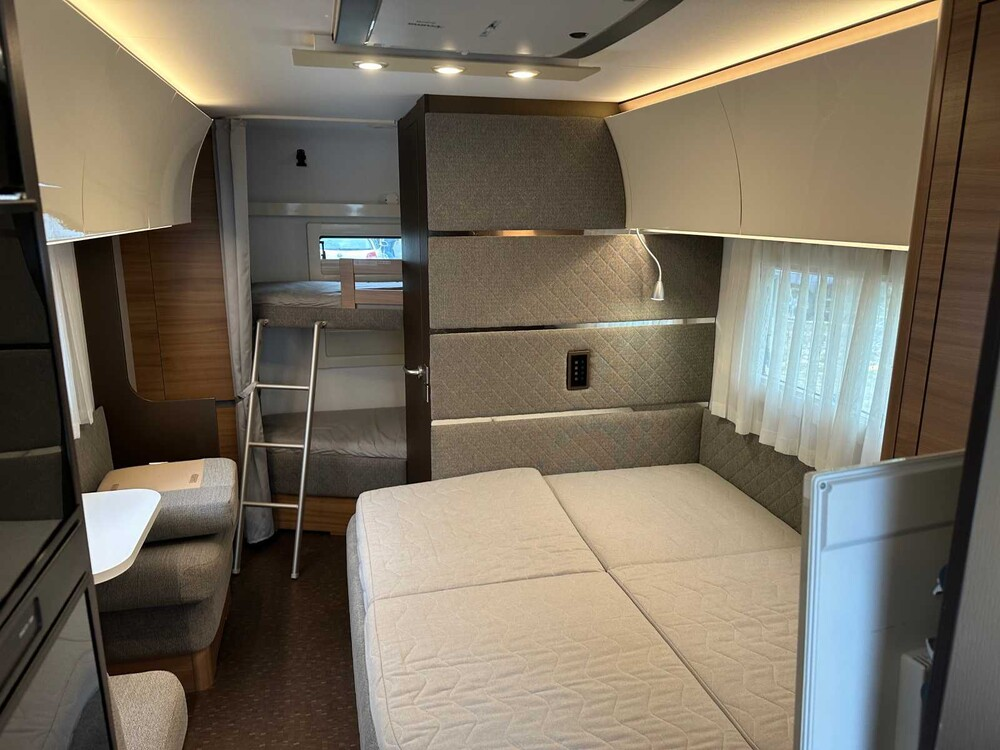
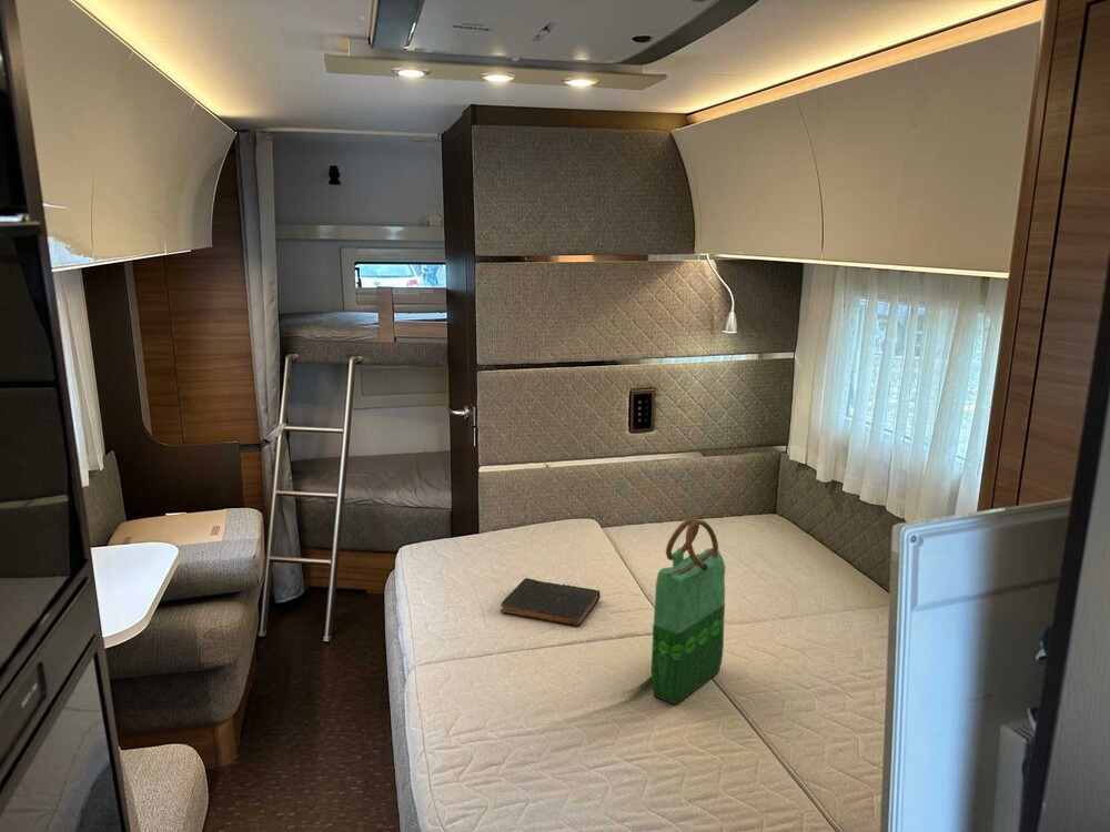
+ tote bag (690, 602)
+ book (551, 600)
